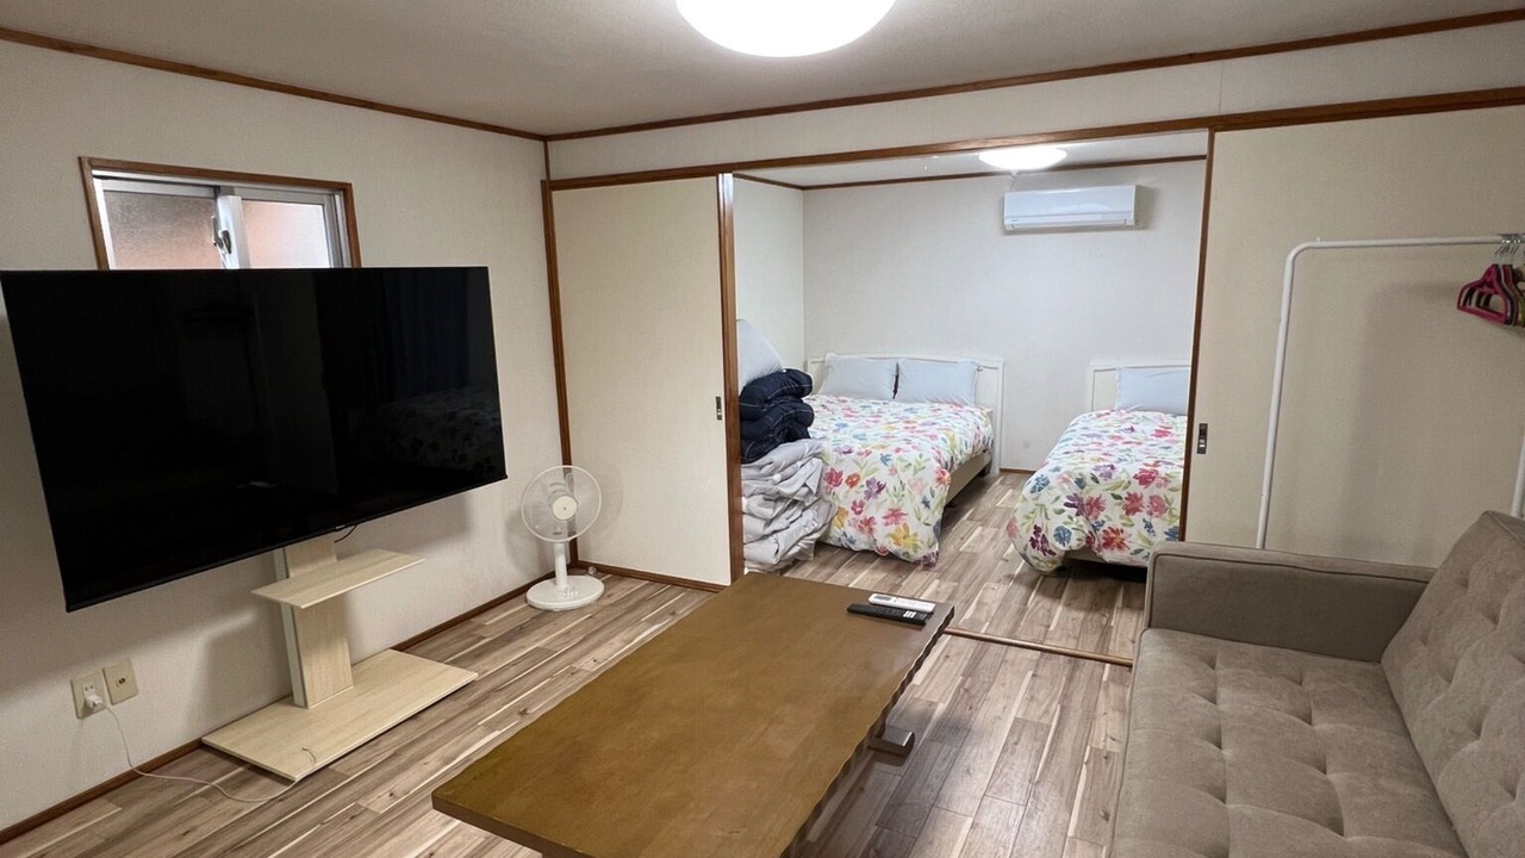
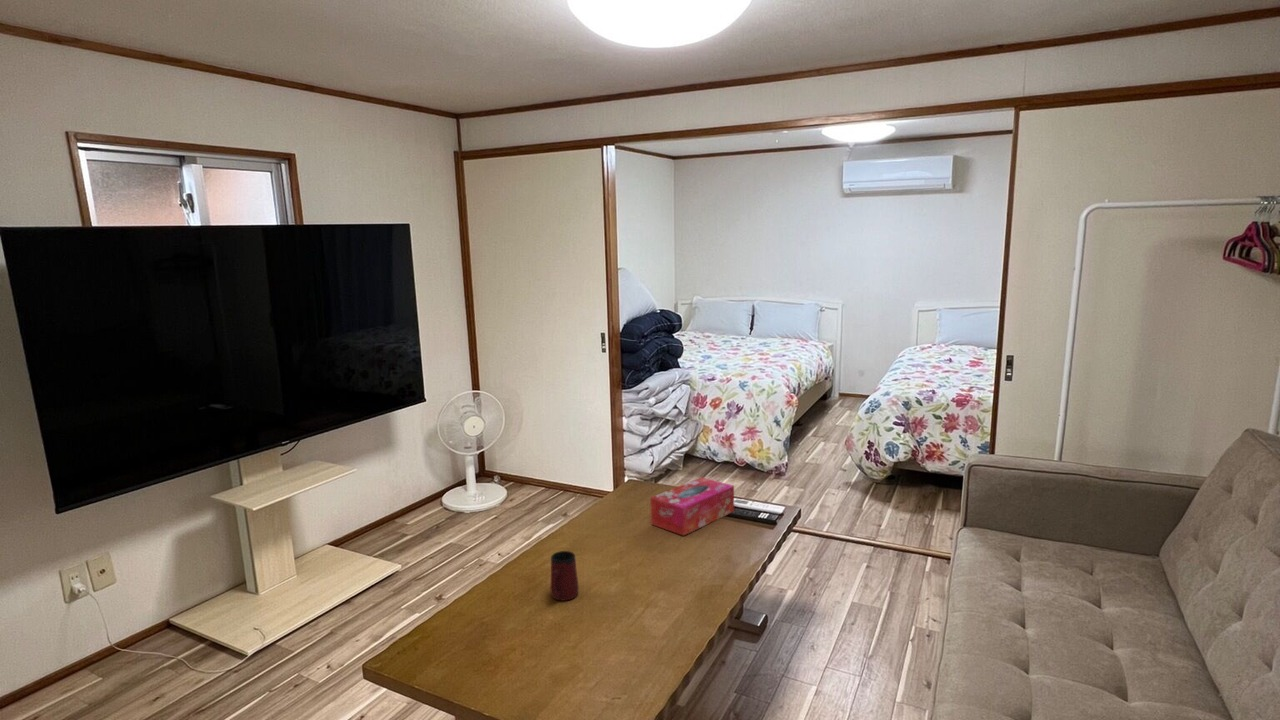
+ tissue box (693, 504)
+ mug (561, 577)
